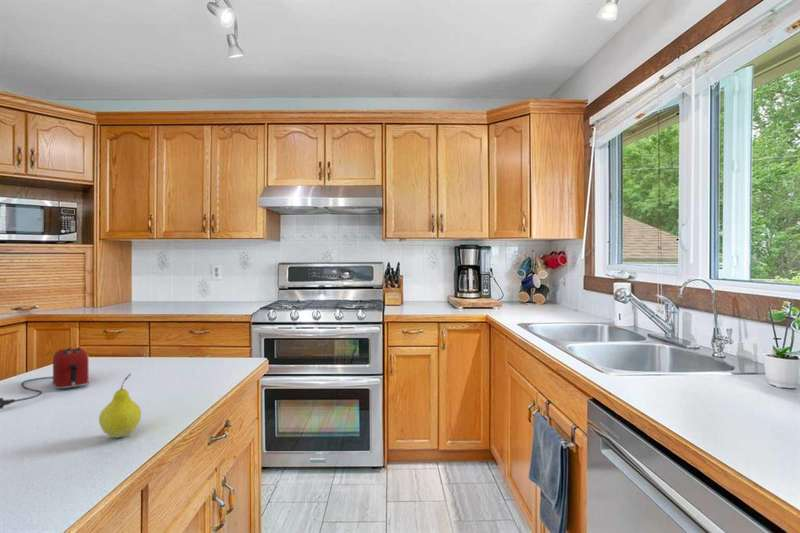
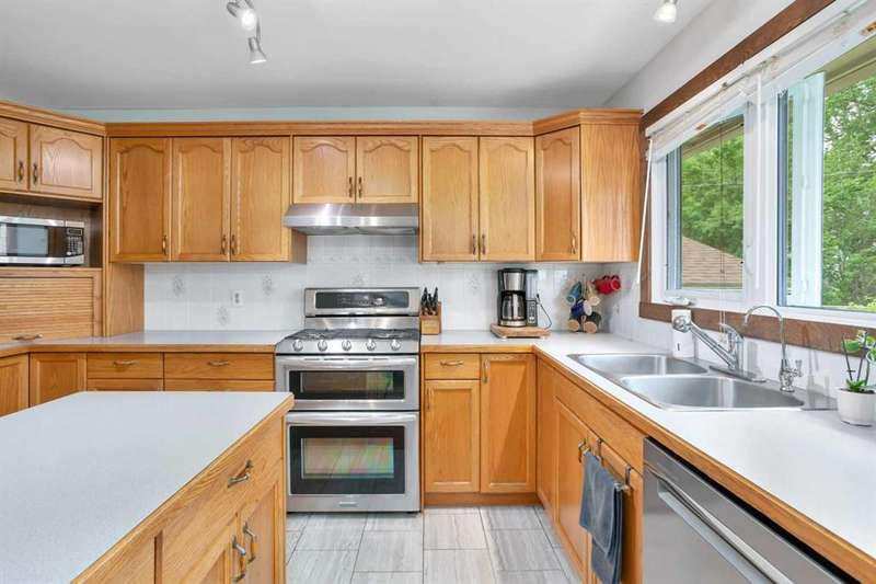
- fruit (120, 404)
- toaster (43, 377)
